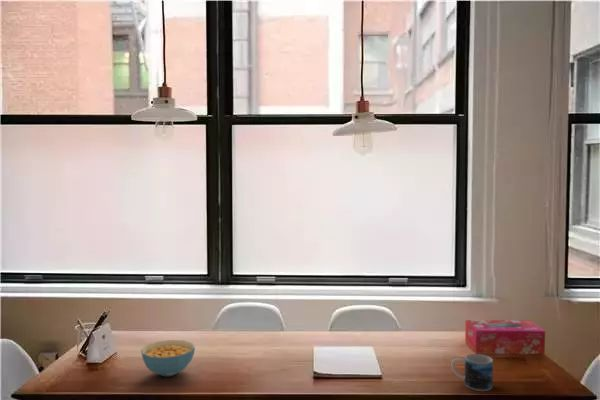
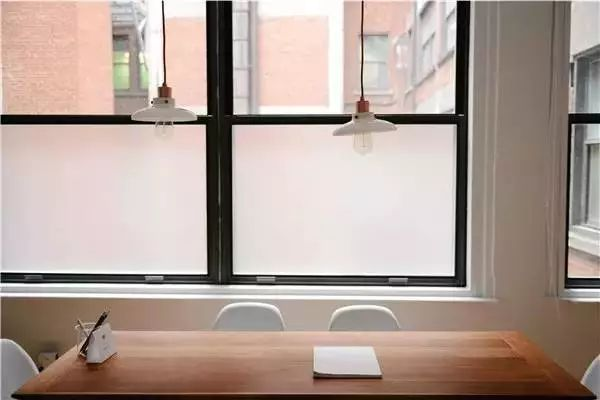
- cereal bowl (168, 360)
- tissue box (503, 336)
- mug (471, 371)
